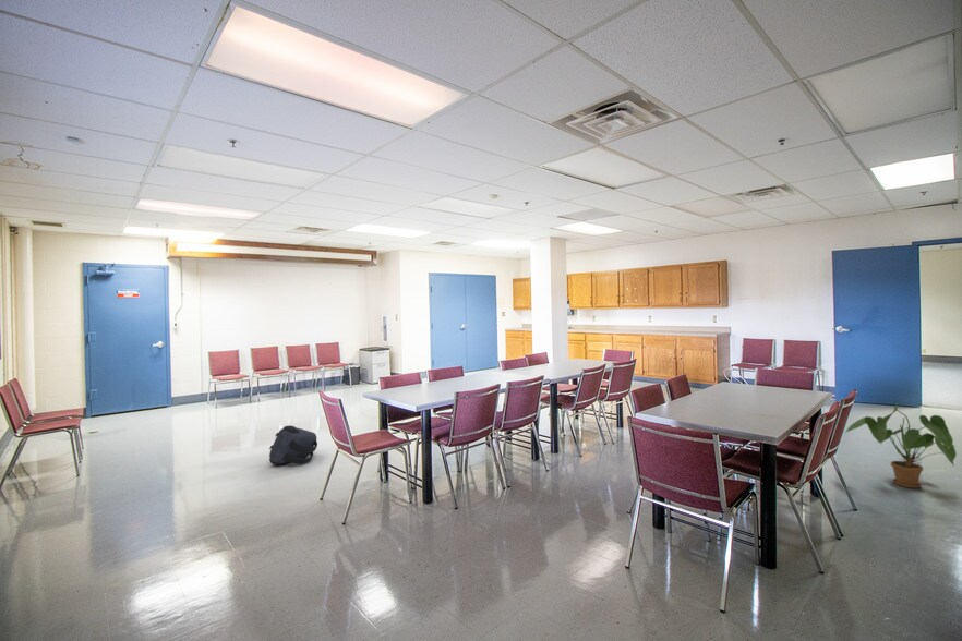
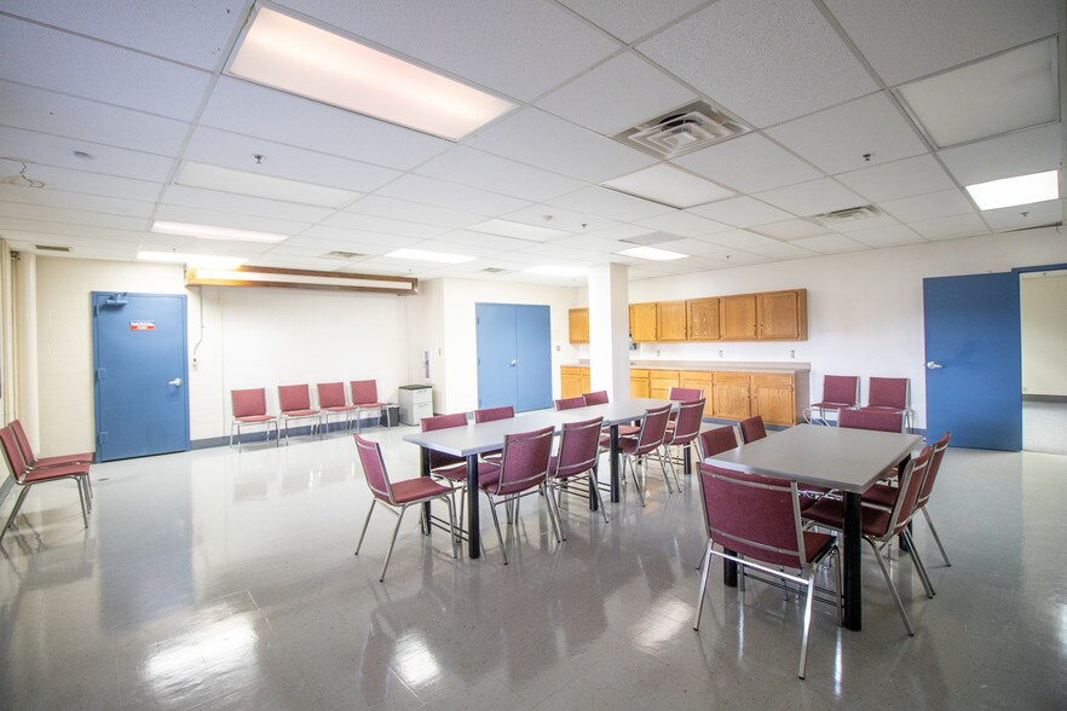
- backpack (299, 442)
- house plant (902, 446)
